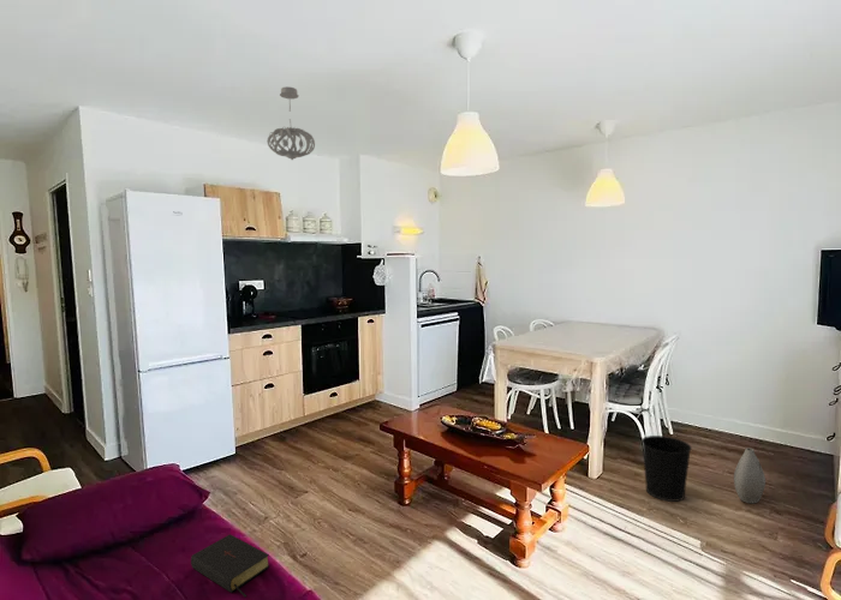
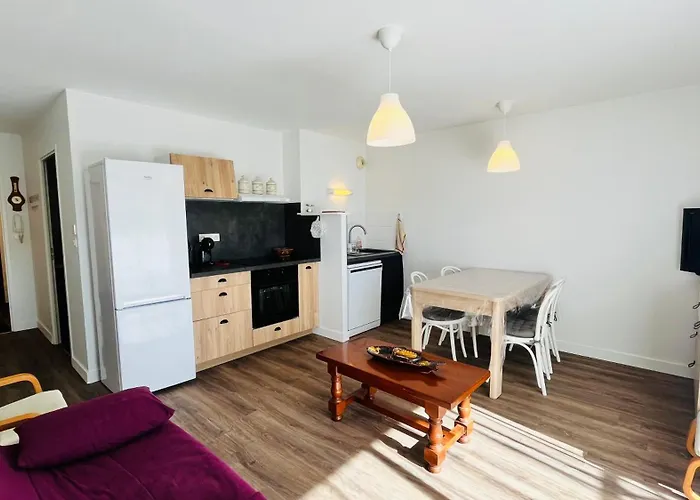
- wastebasket (664, 468)
- bible (234, 564)
- pendant light (290, 122)
- vase (750, 473)
